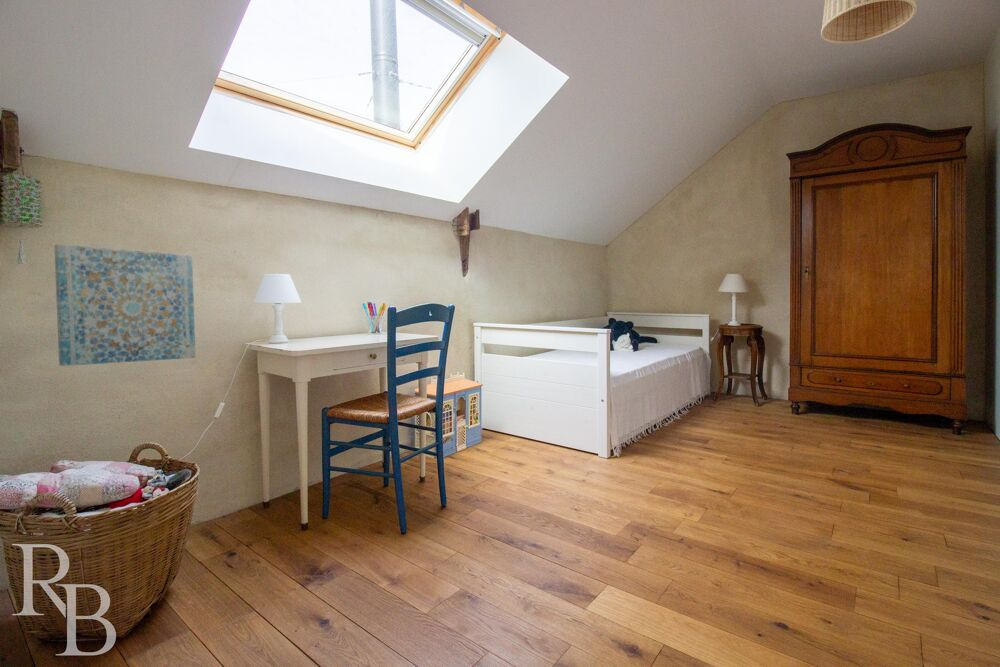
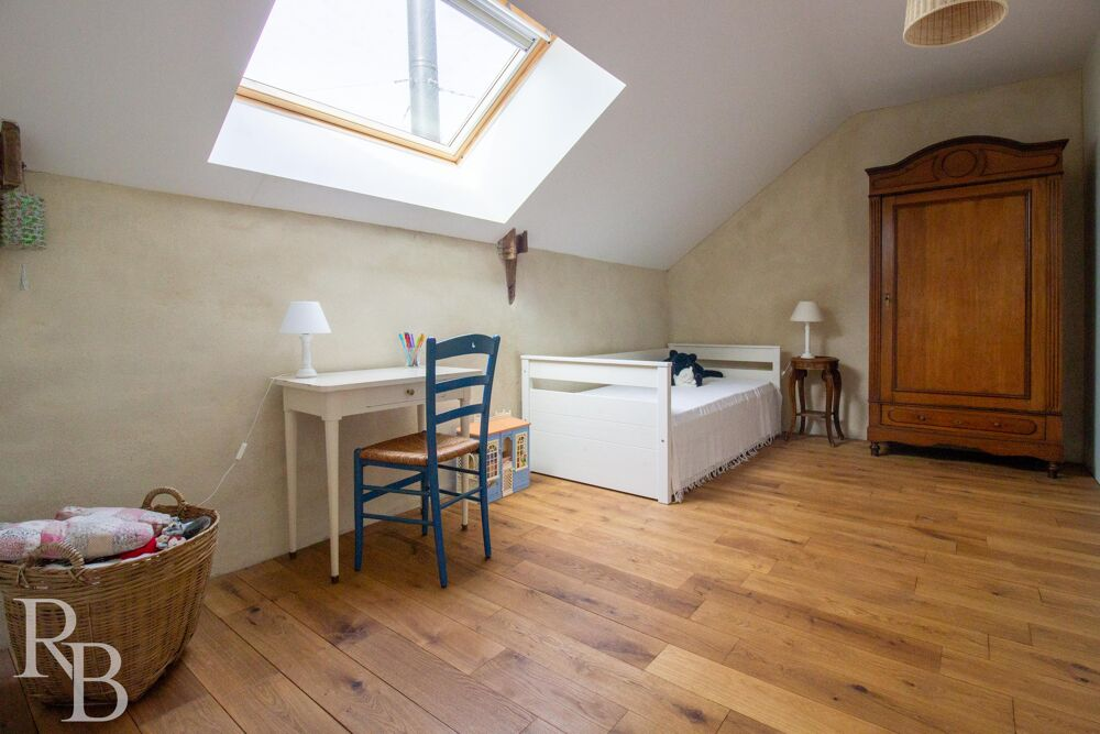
- wall art (130, 306)
